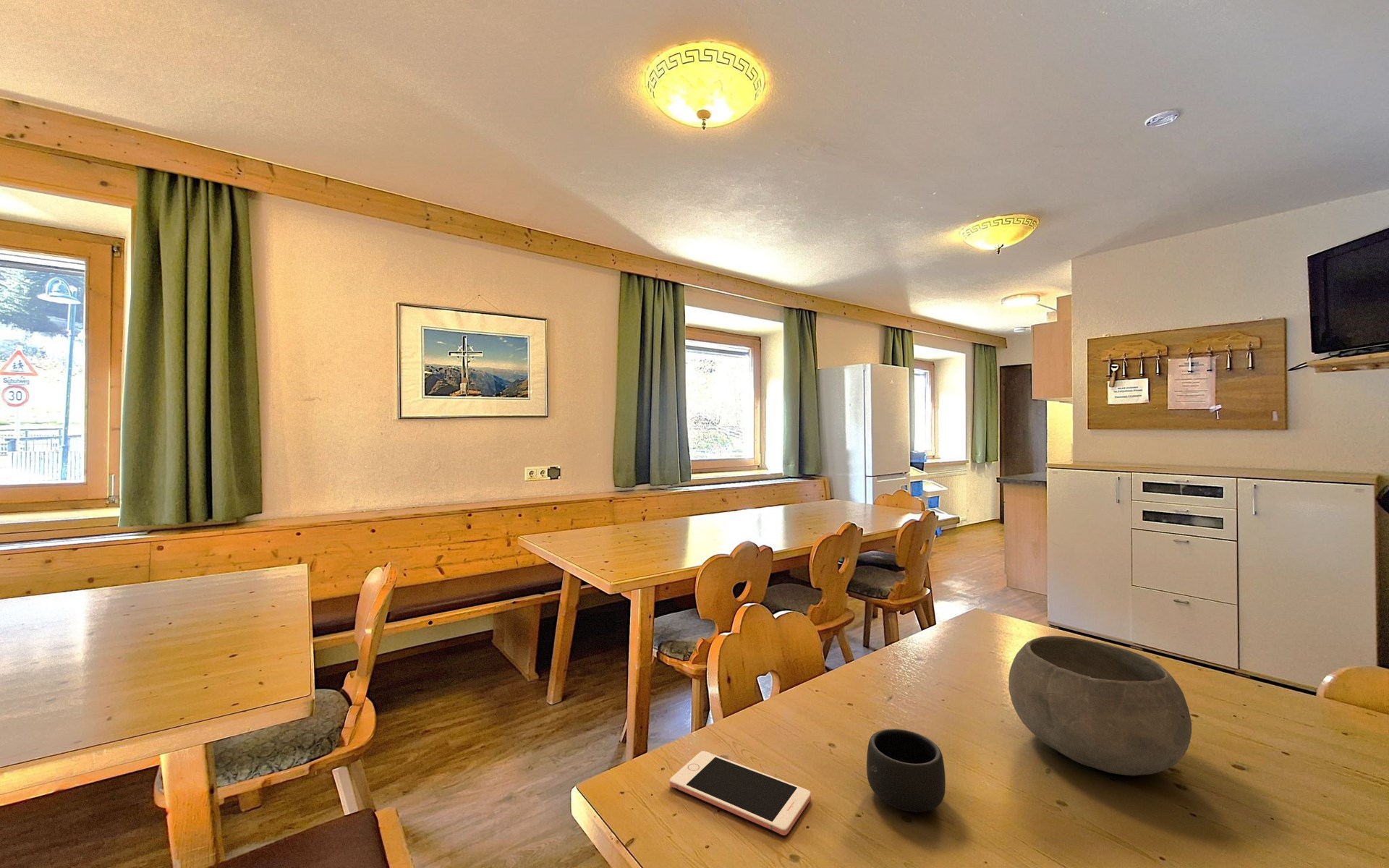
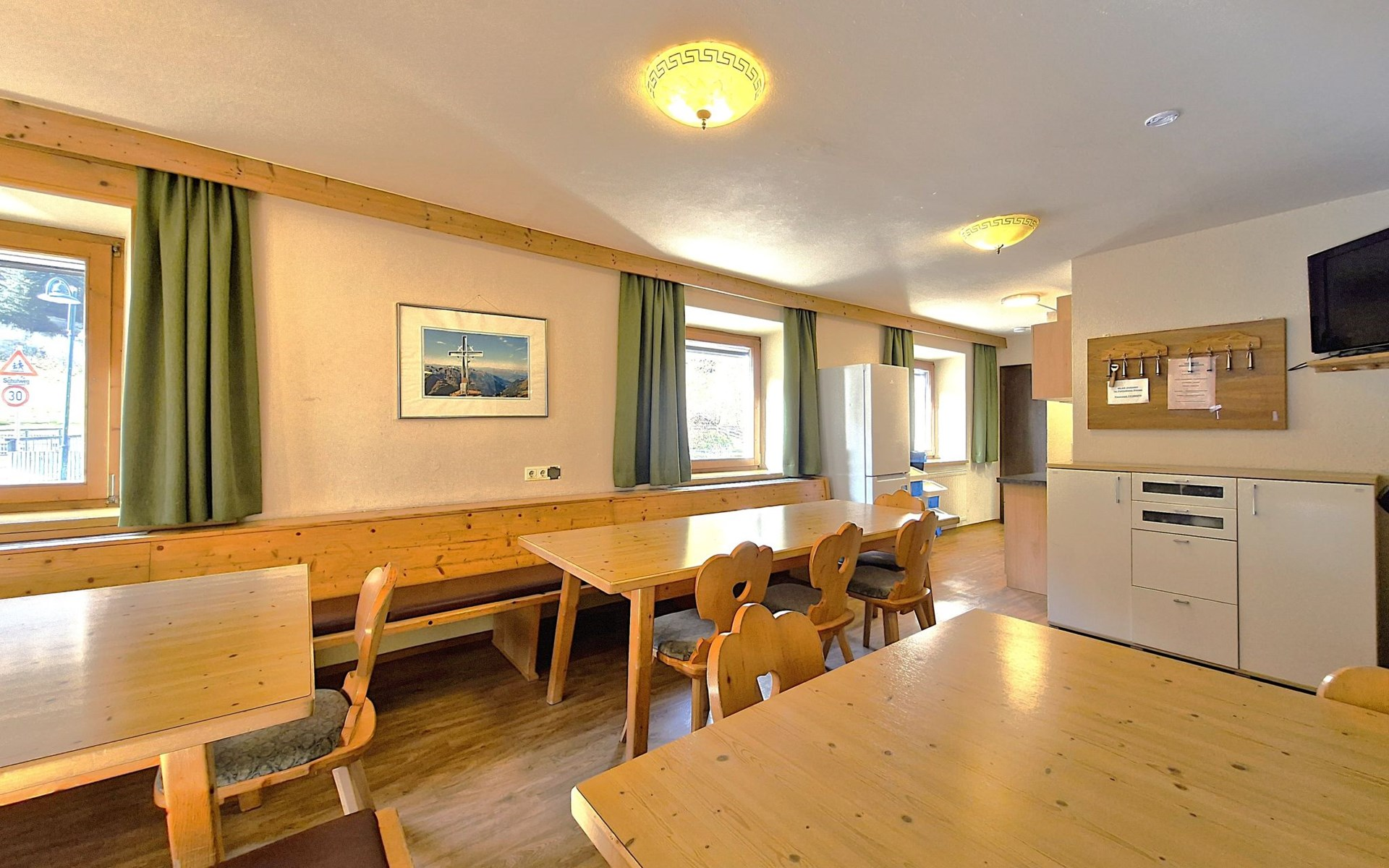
- bowl (1092, 703)
- mug (902, 767)
- cell phone (739, 788)
